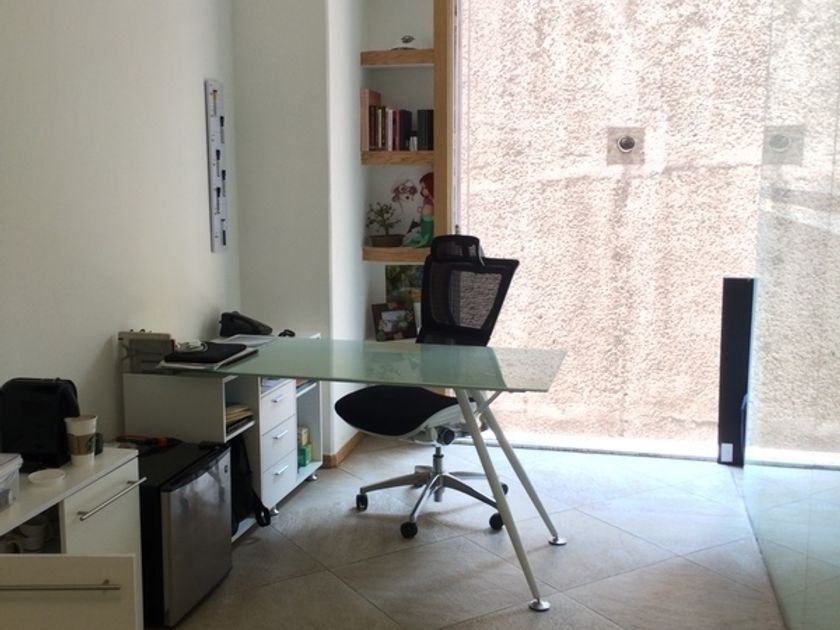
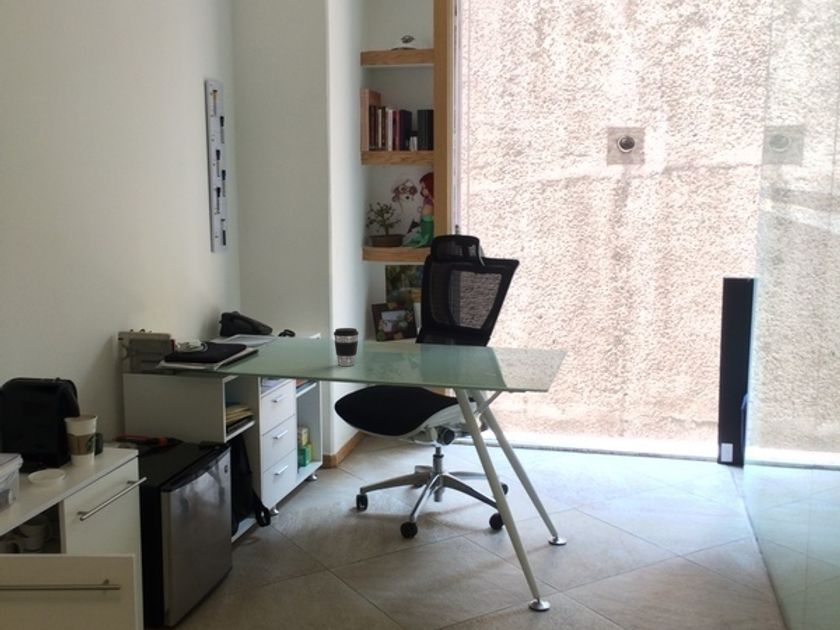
+ coffee cup (346, 346)
